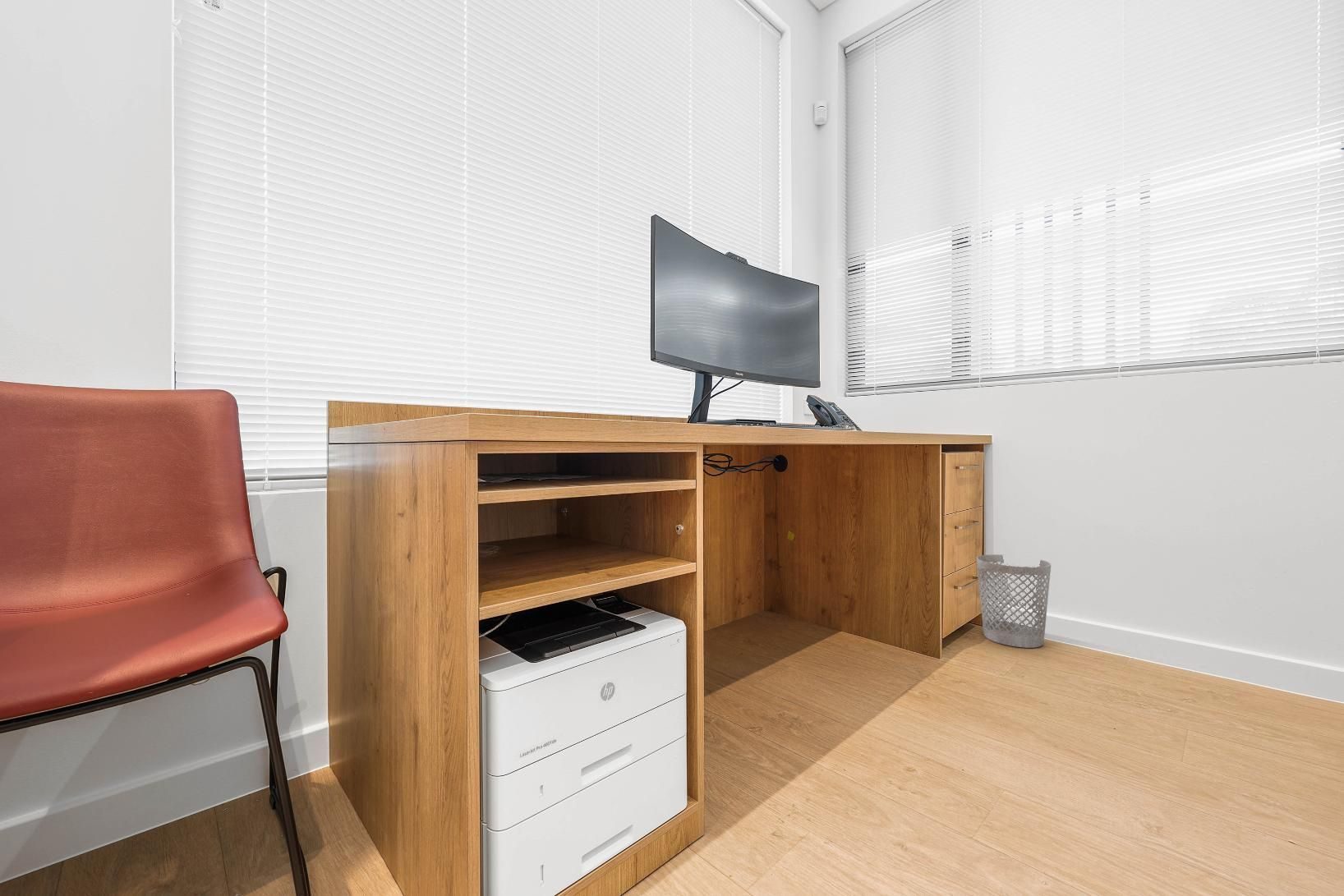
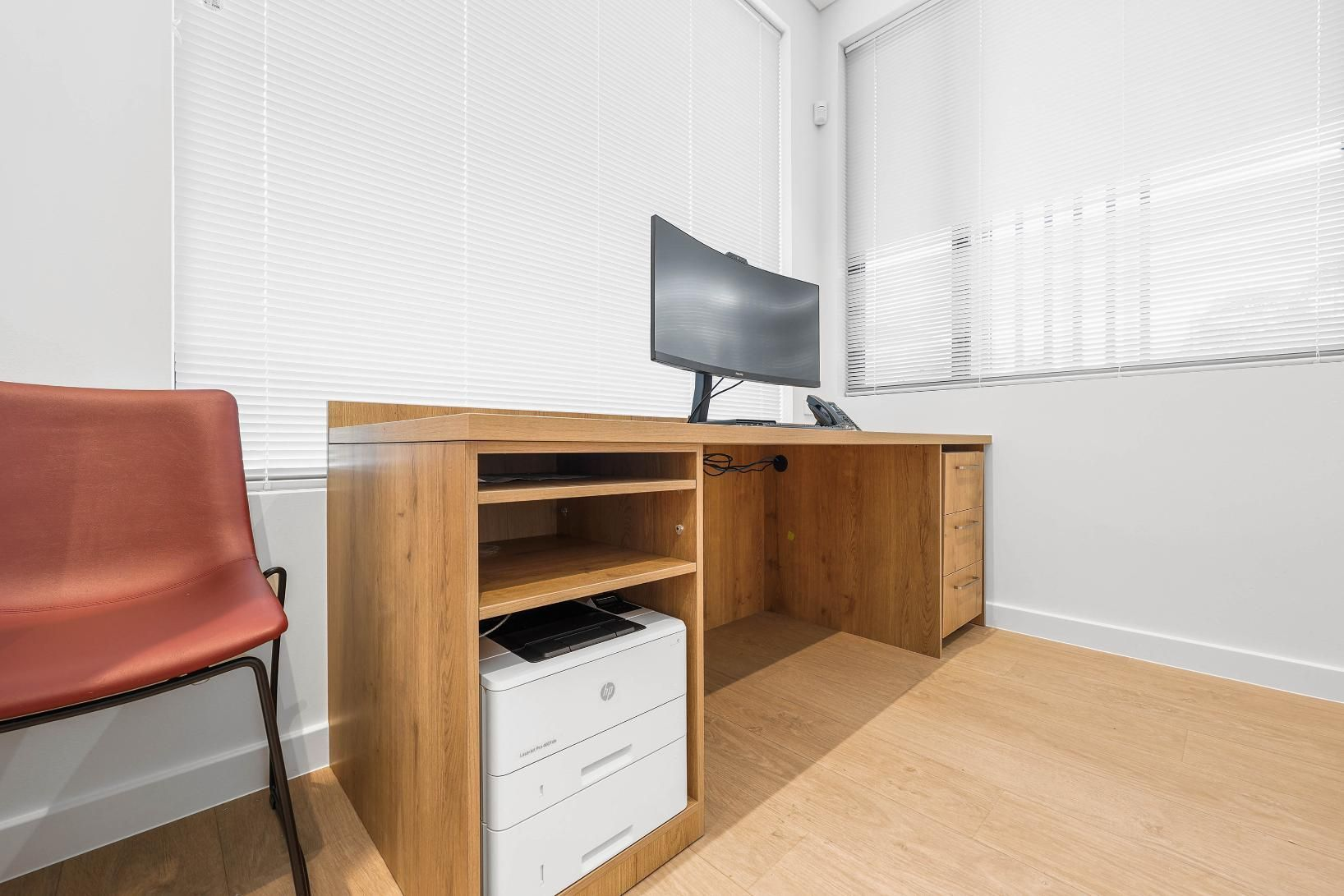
- wastebasket (1012, 600)
